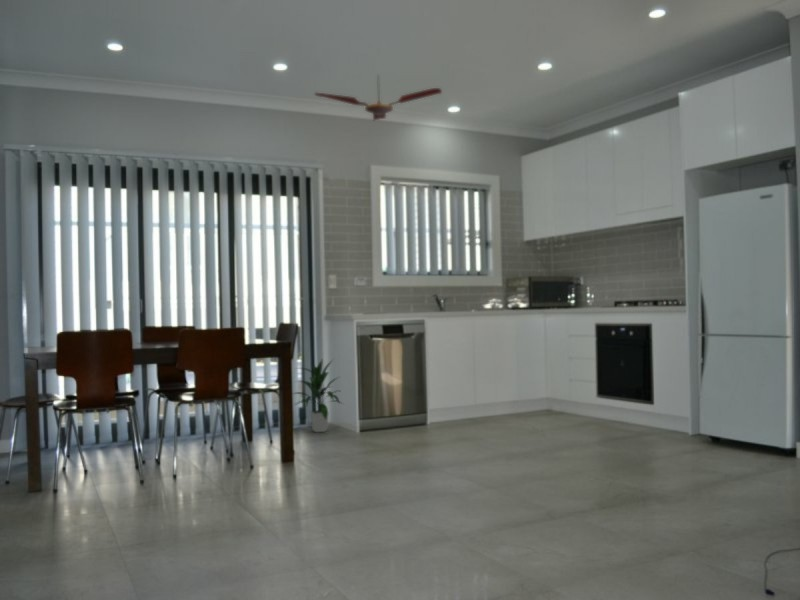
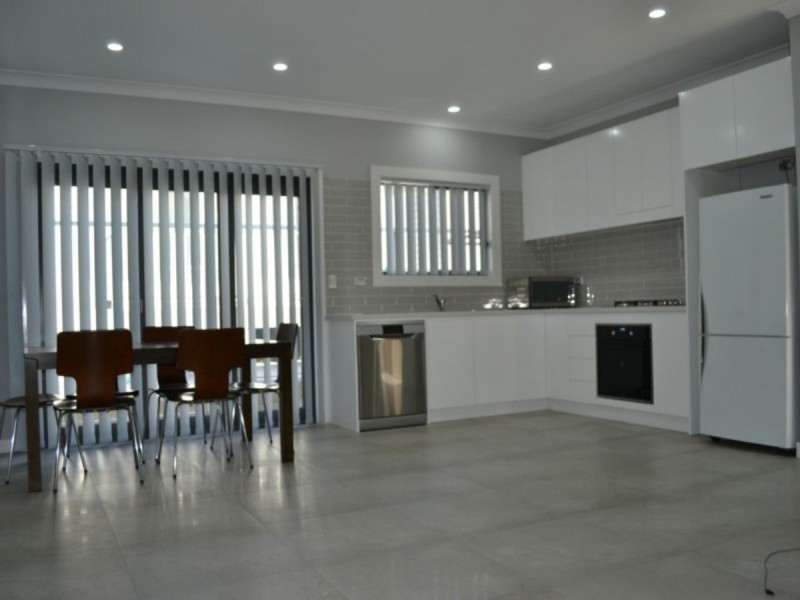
- ceiling fan (378, 98)
- indoor plant (318, 395)
